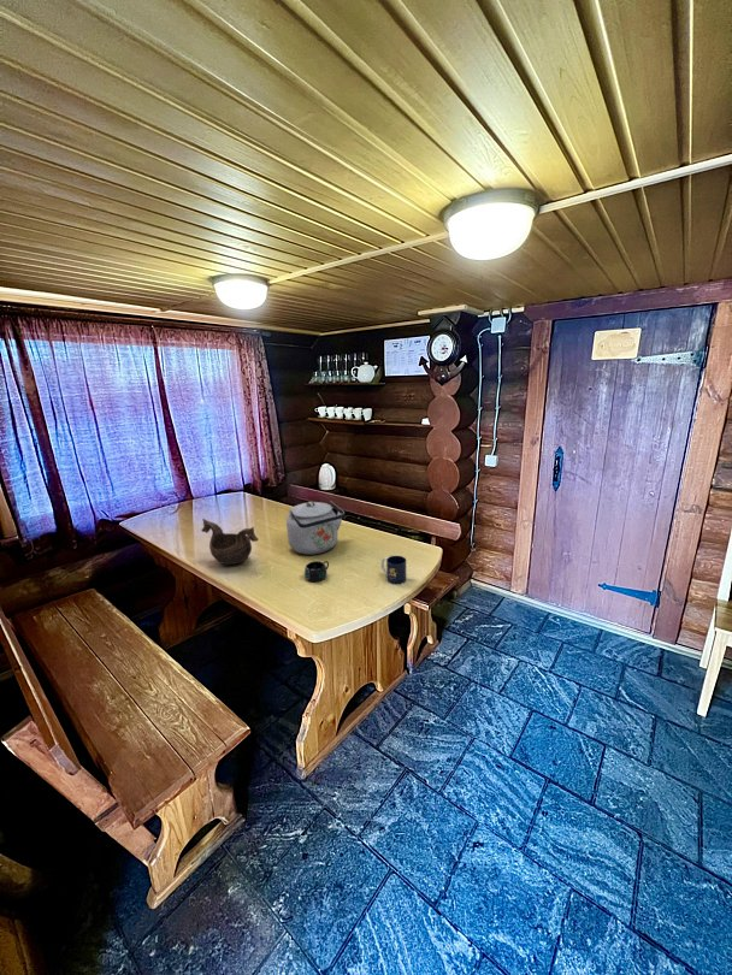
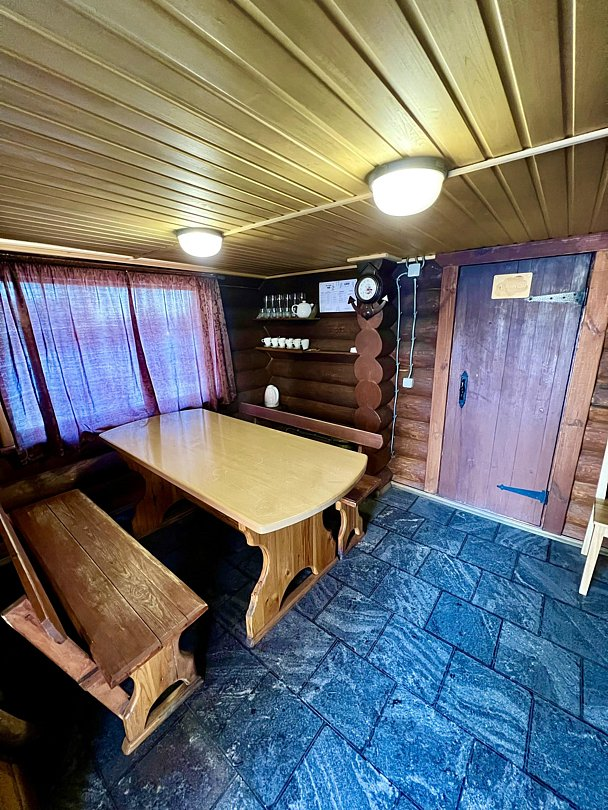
- mug (318, 571)
- mug (392, 568)
- decorative bowl (230, 542)
- kettle (318, 524)
